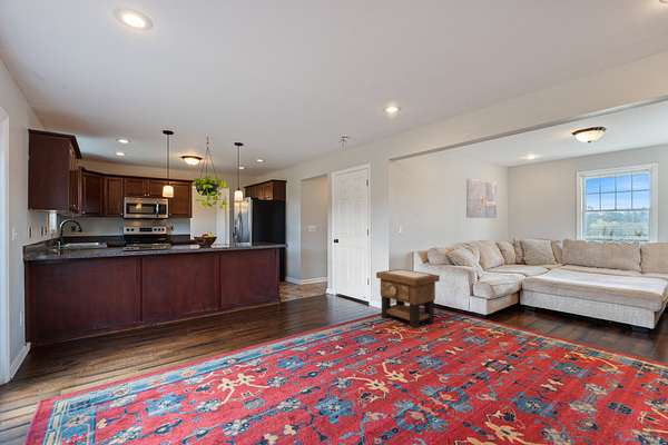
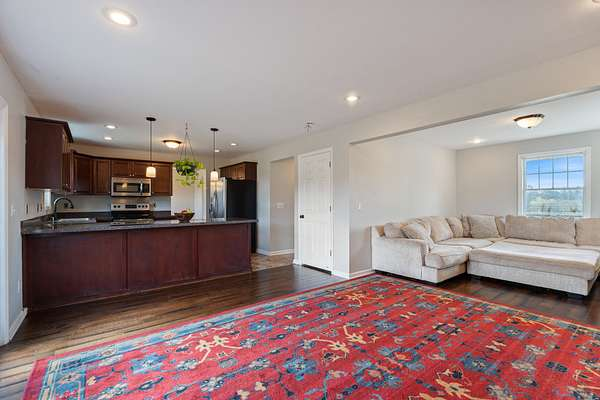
- side table (405, 296)
- wall art (482, 199)
